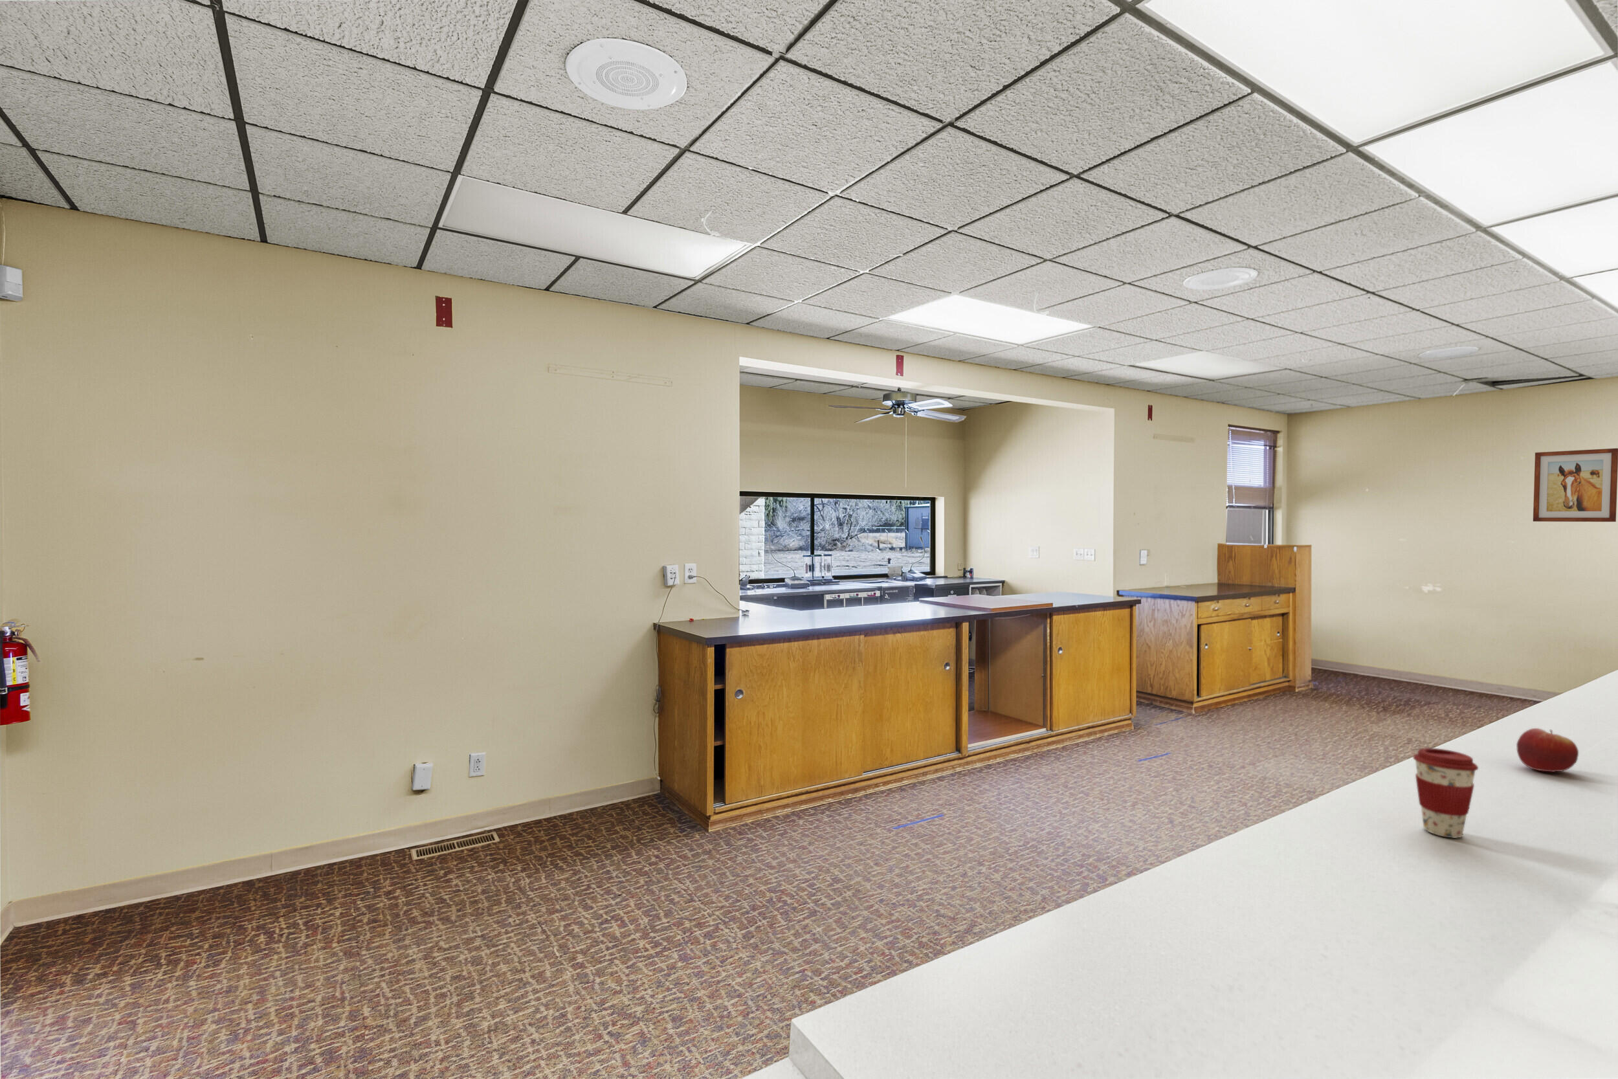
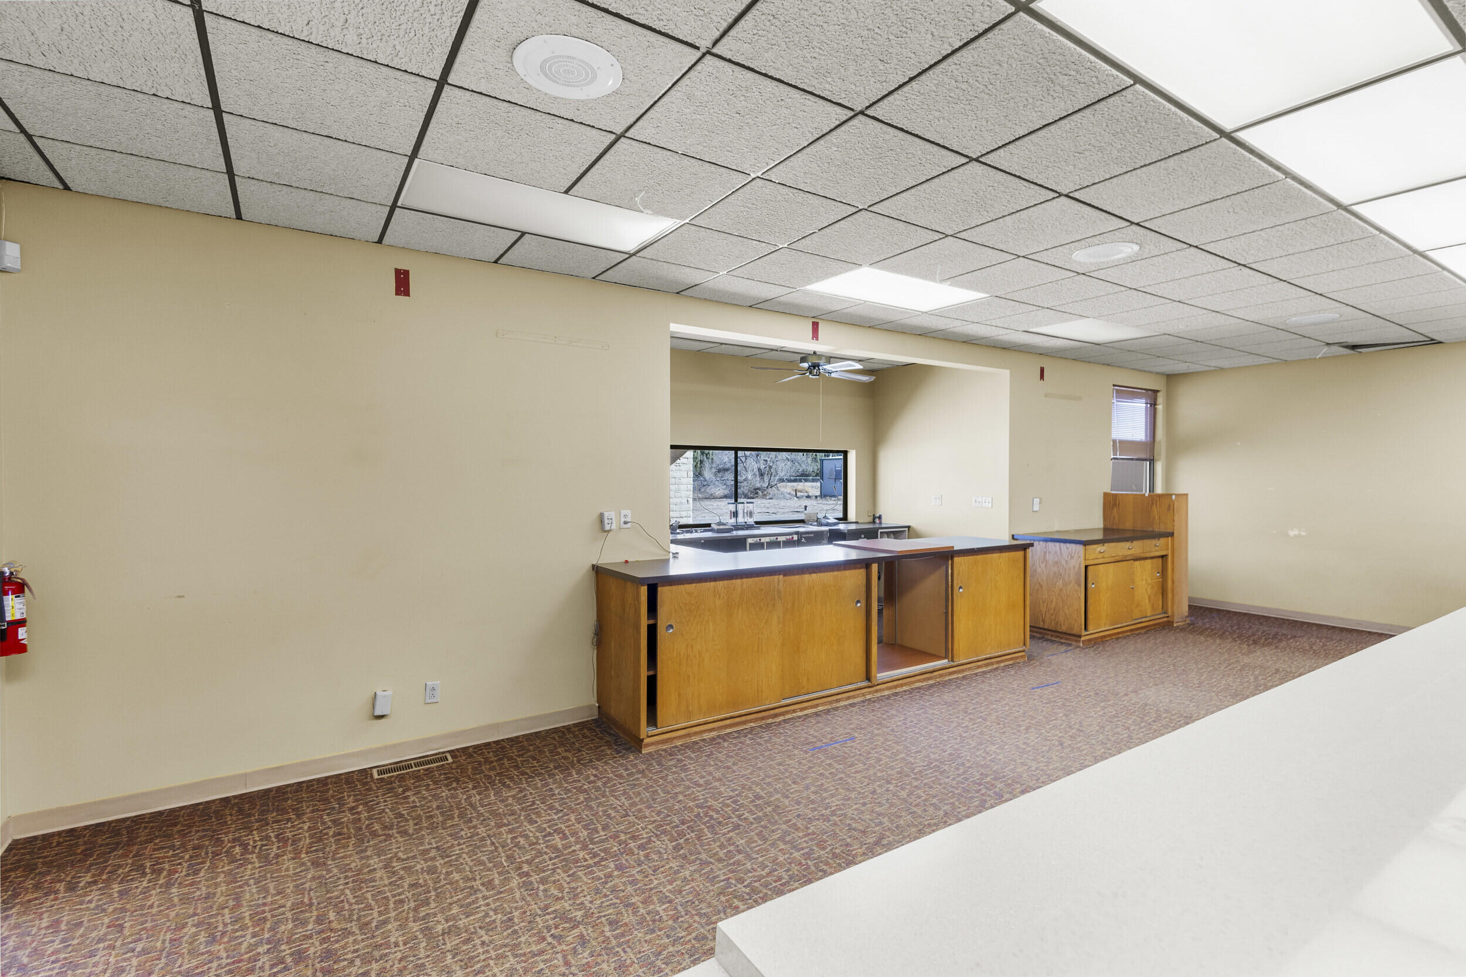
- wall art (1573, 487)
- coffee cup (1443, 792)
- fruit (1546, 750)
